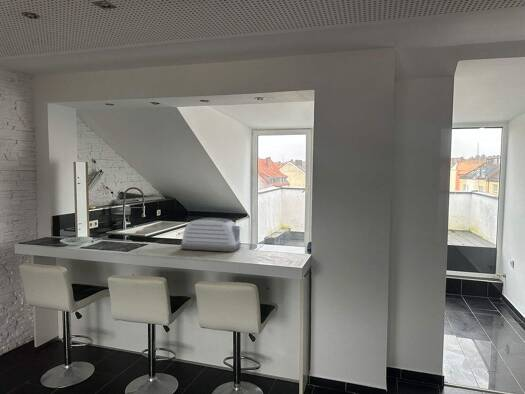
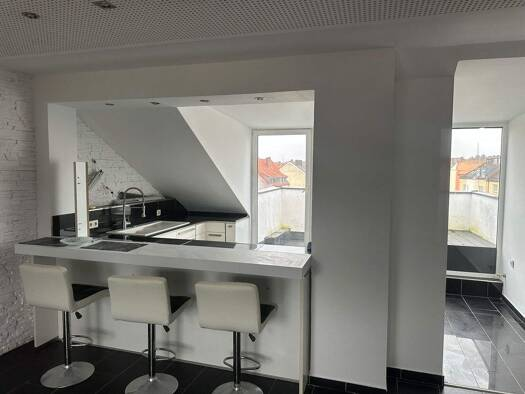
- toaster (212, 233)
